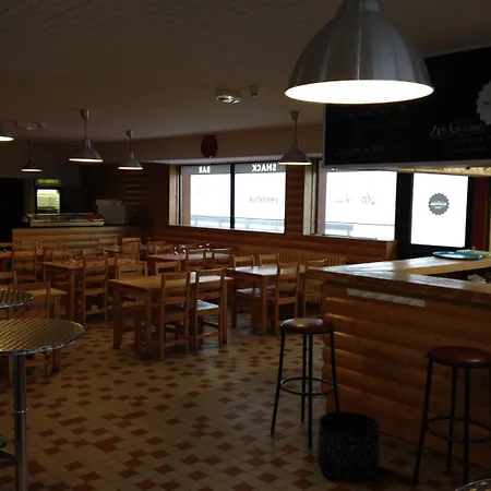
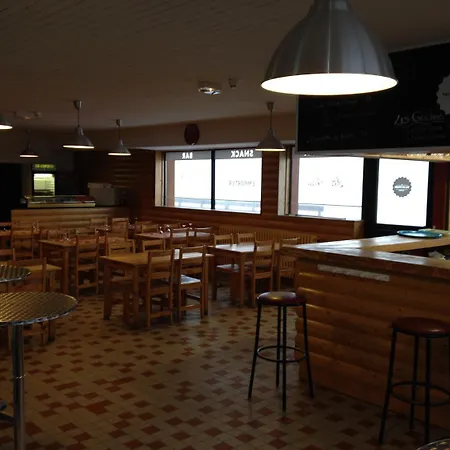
- basket (348, 446)
